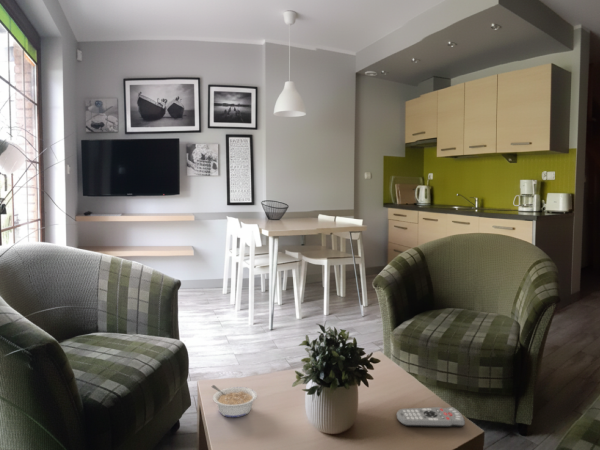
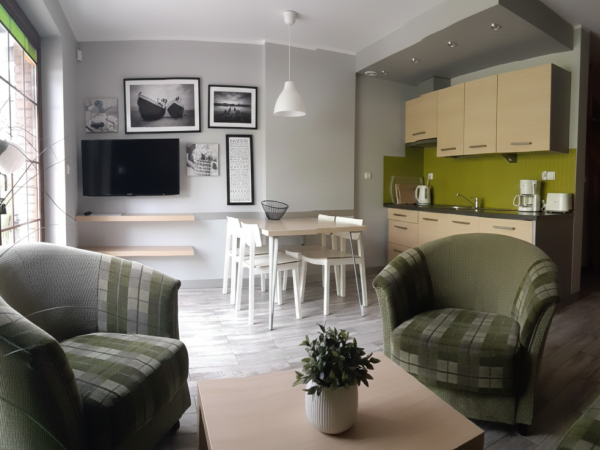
- remote control (429, 417)
- legume (233, 401)
